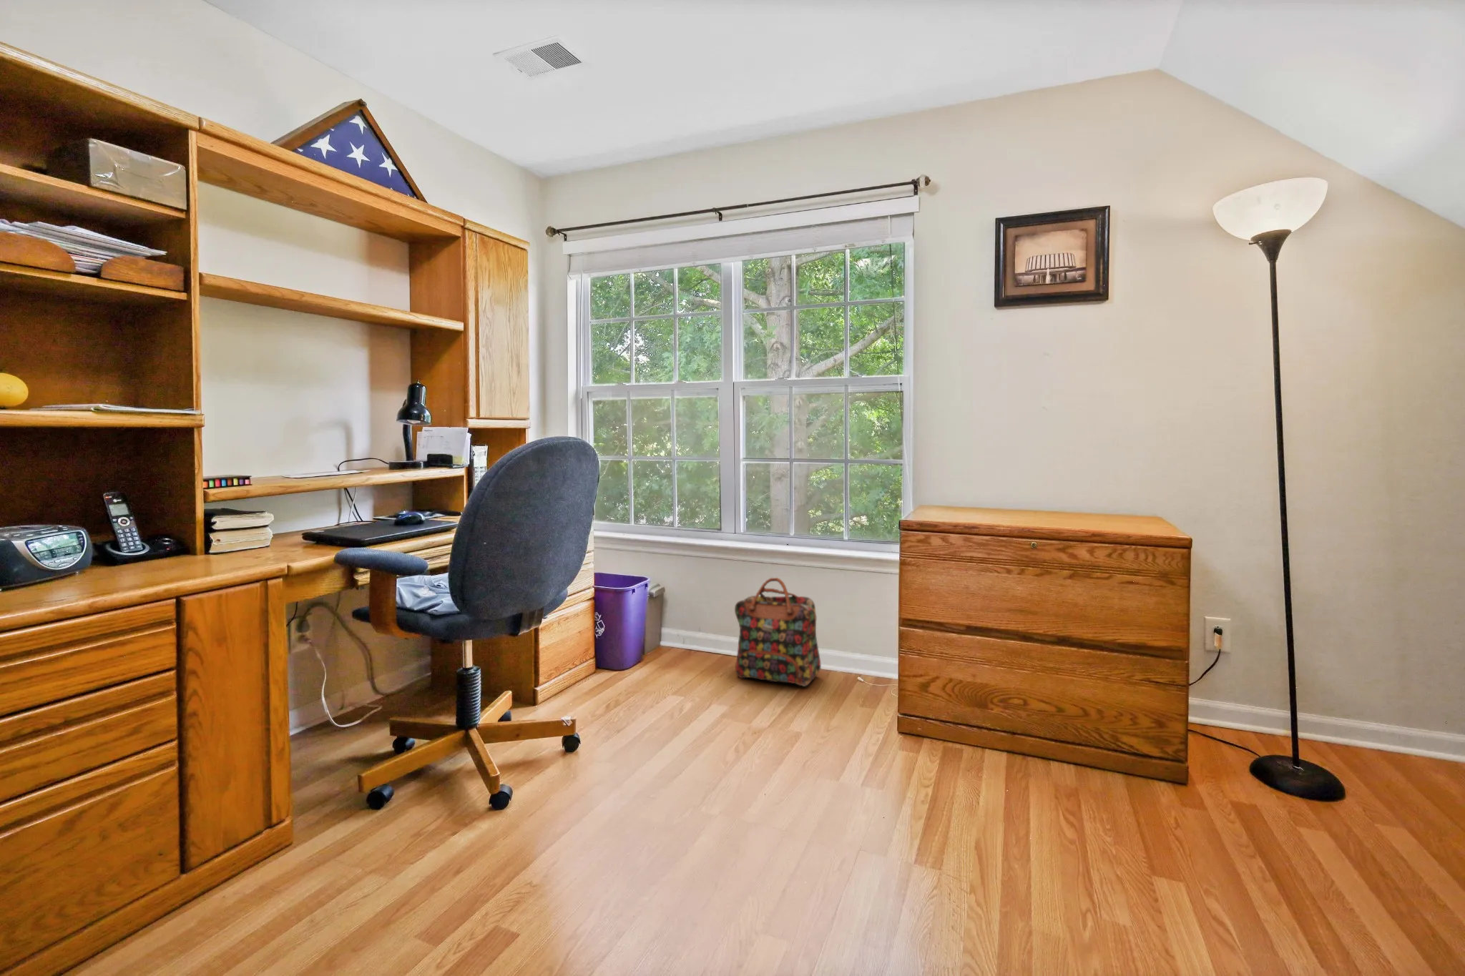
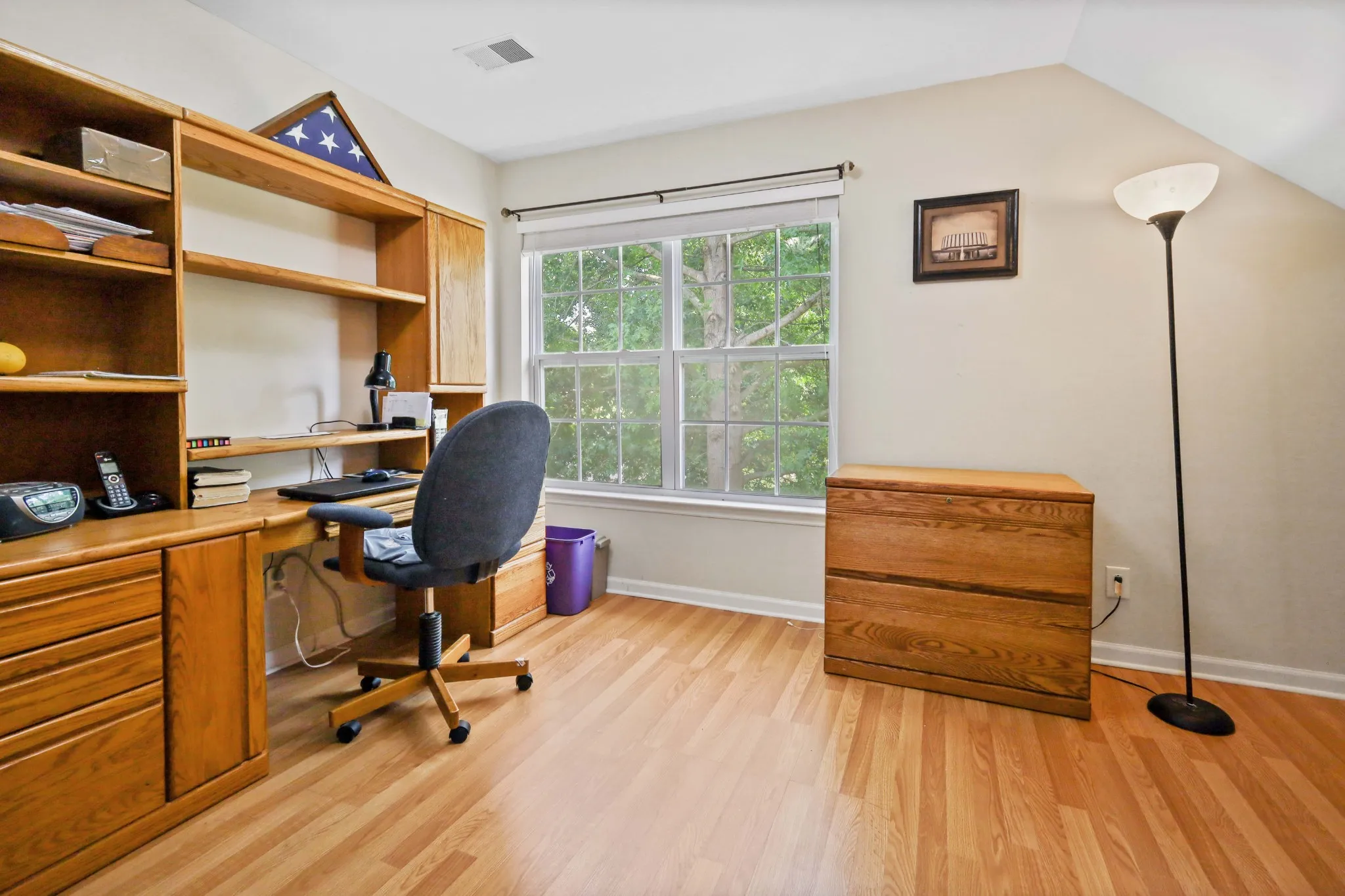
- backpack (774, 626)
